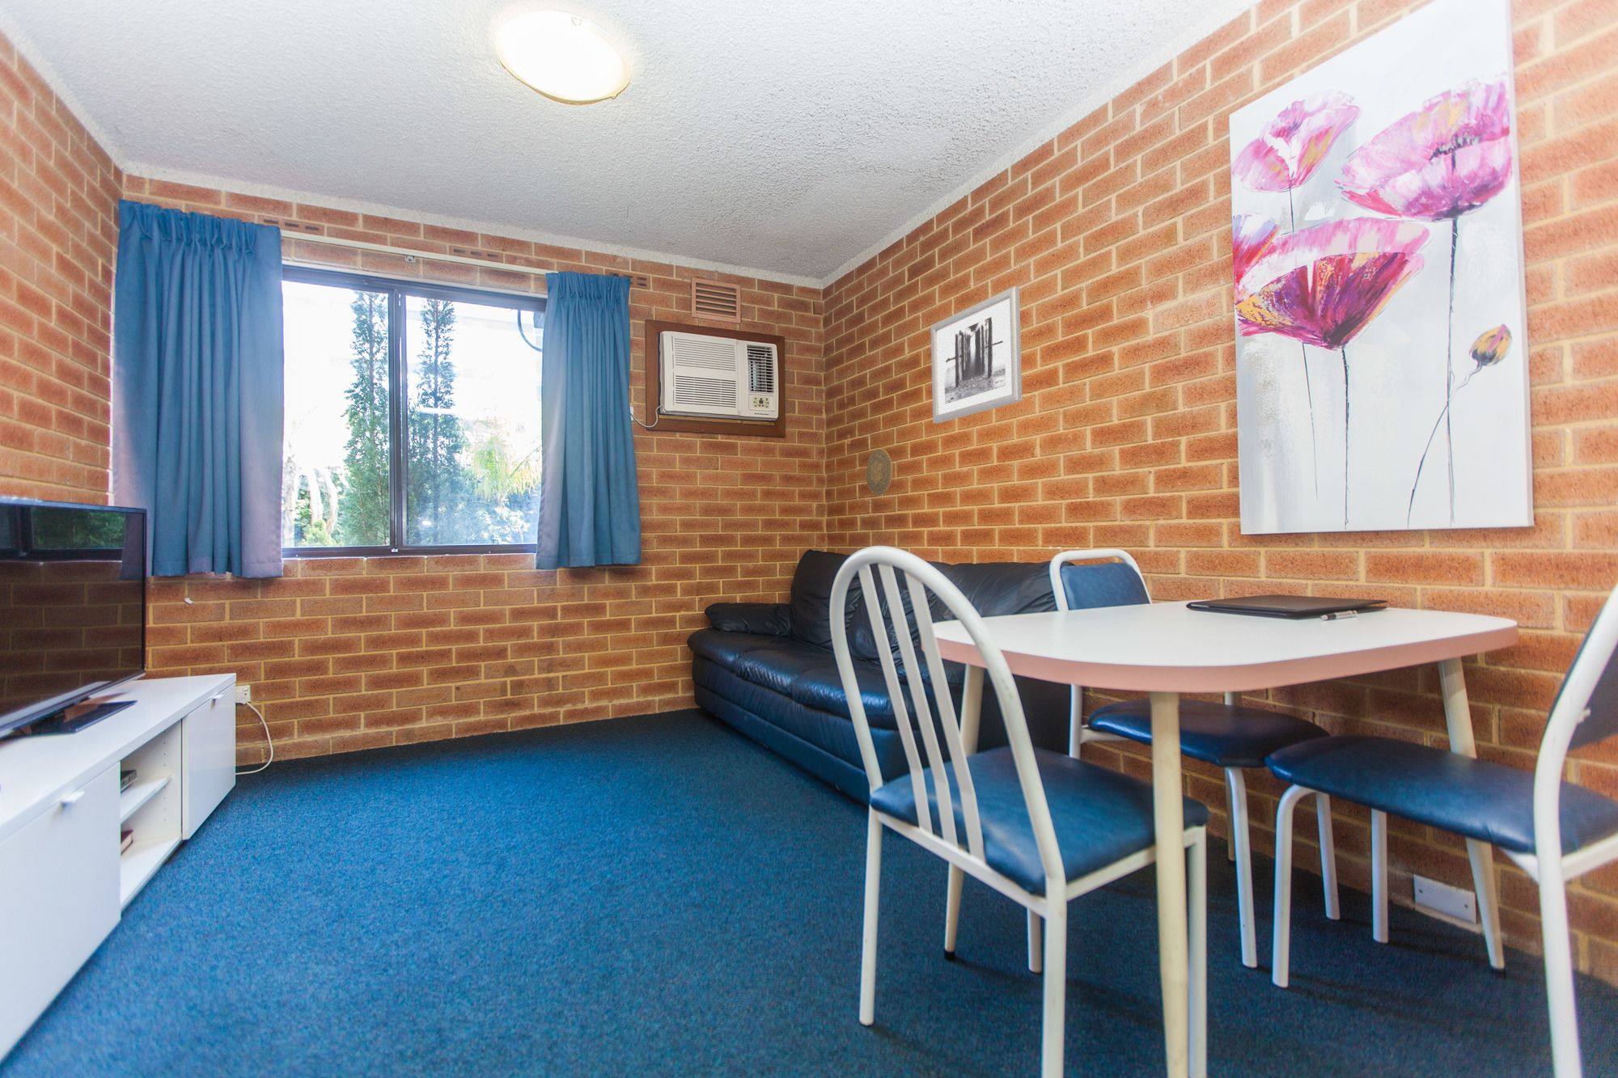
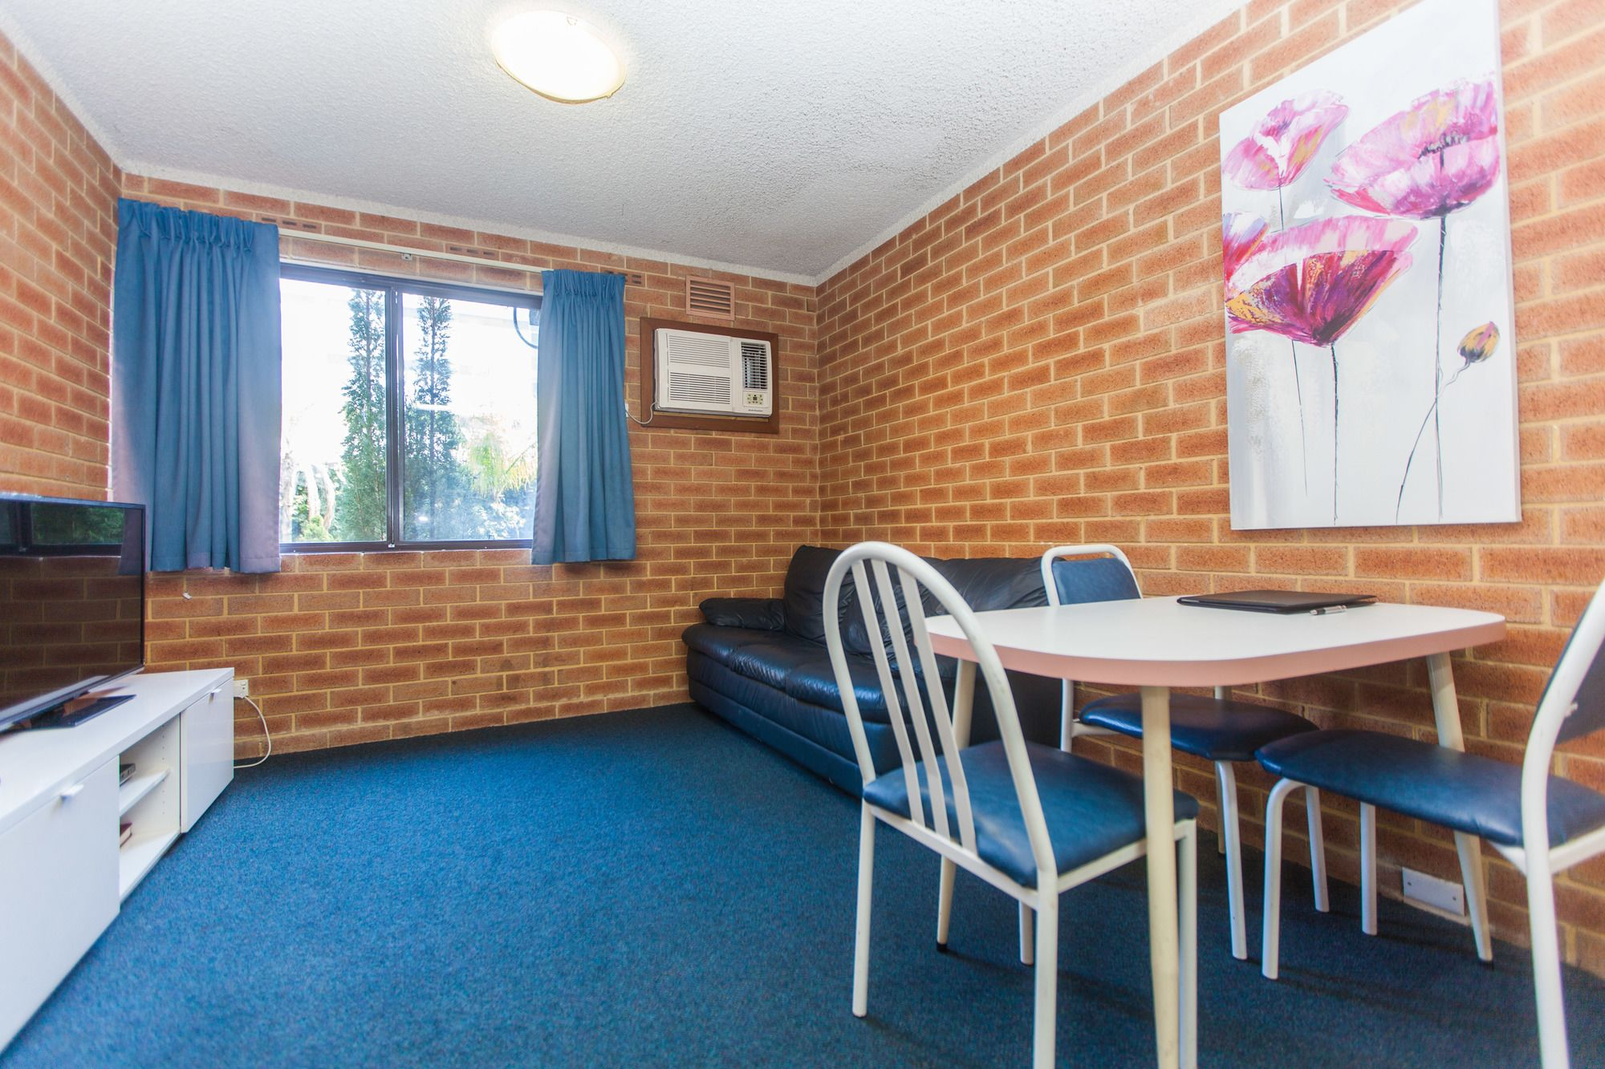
- wall art (972, 360)
- decorative plate (877, 472)
